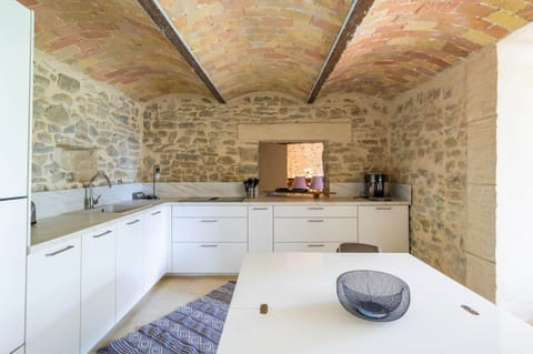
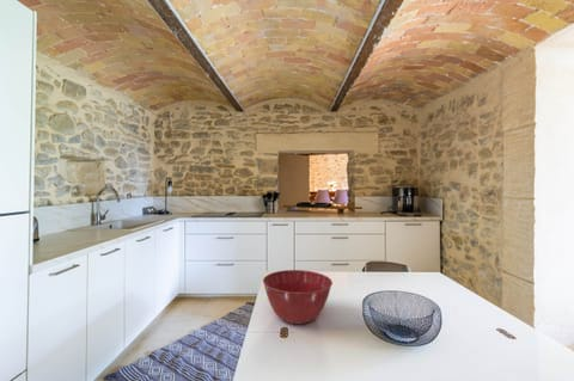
+ mixing bowl (297, 297)
